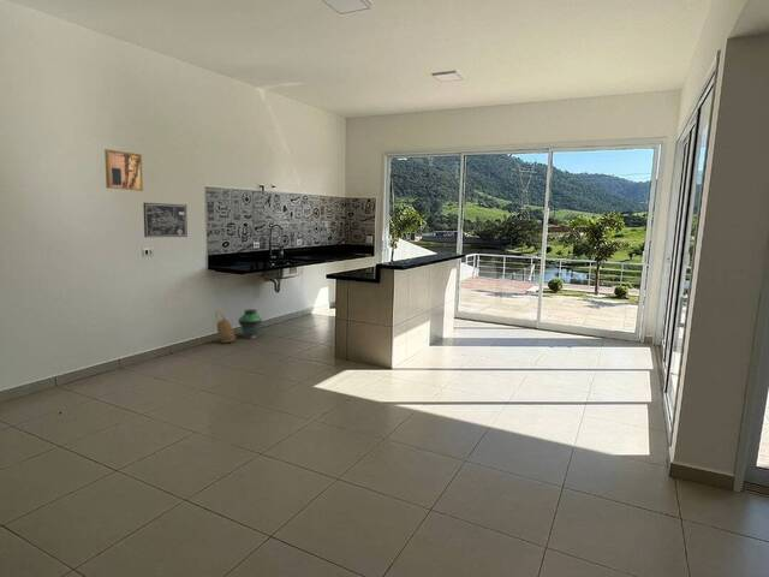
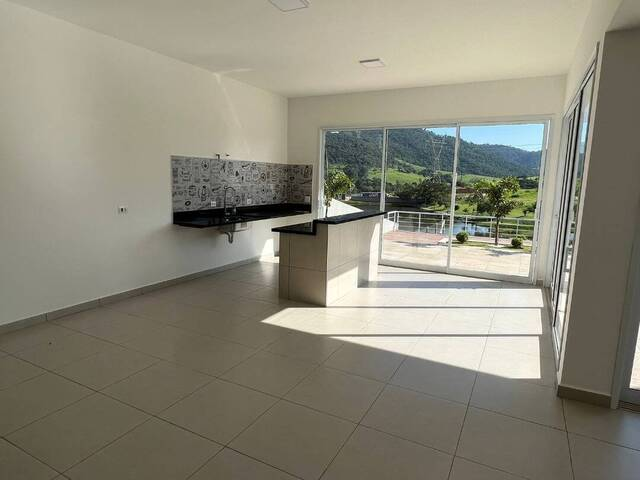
- wall art (124, 171)
- vase (249, 323)
- wall art (166, 220)
- basket (226, 326)
